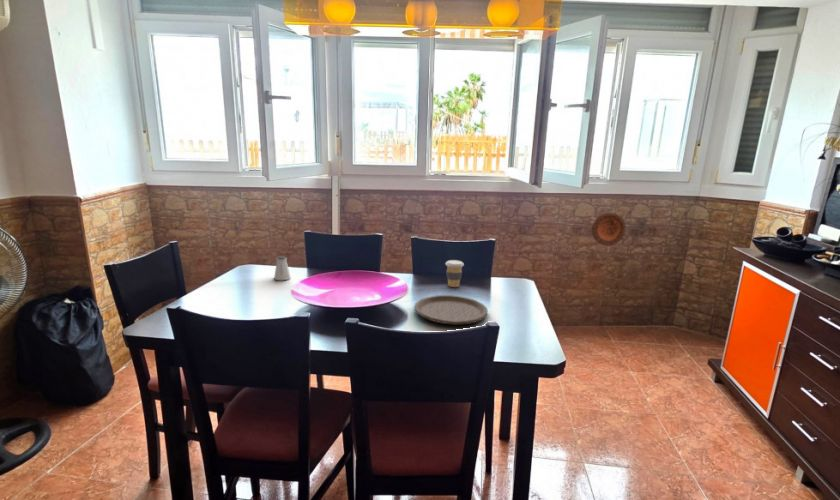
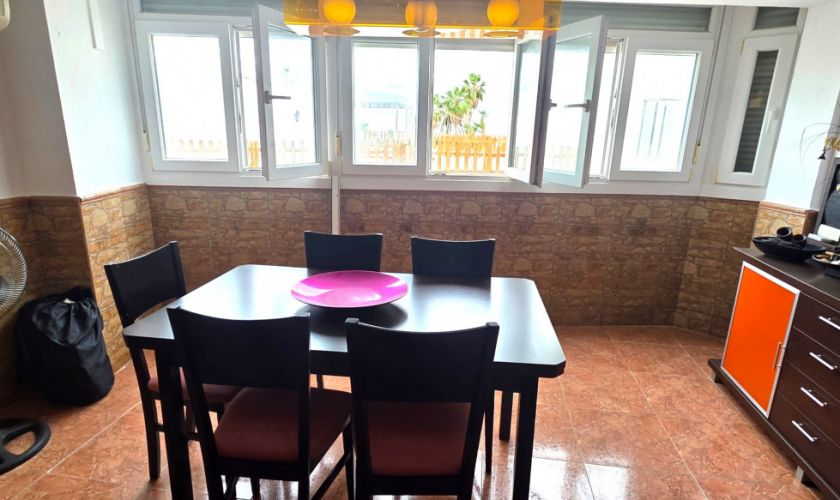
- plate (450, 309)
- saltshaker (281, 267)
- decorative plate (608, 229)
- coffee cup (454, 273)
